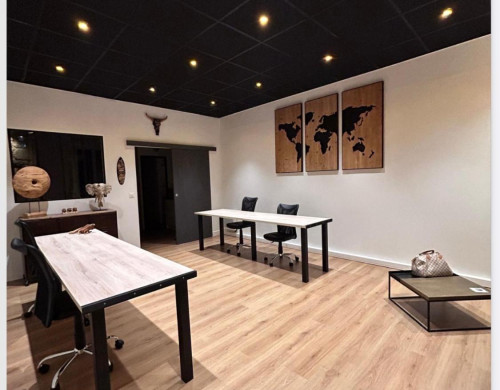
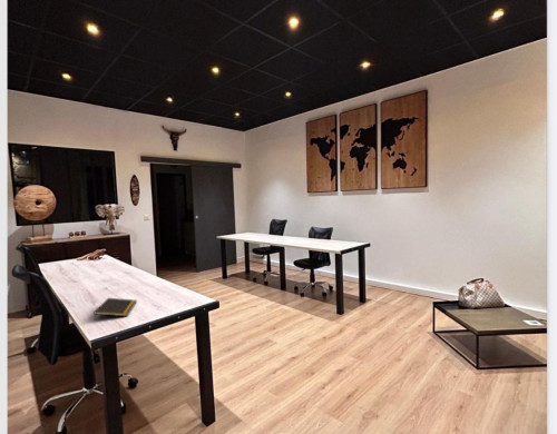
+ notepad (117, 306)
